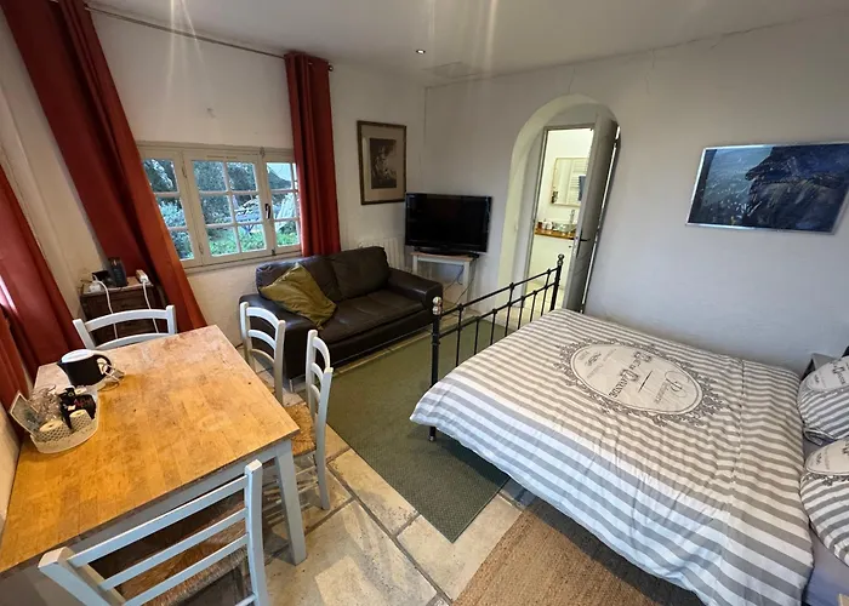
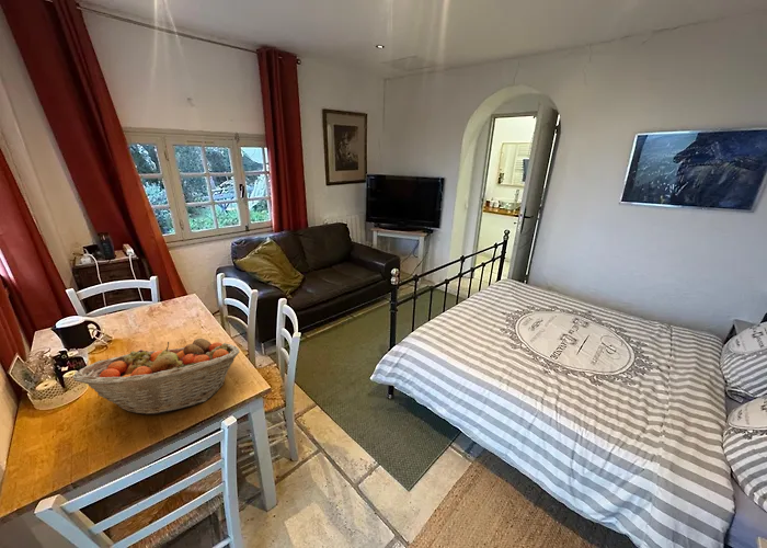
+ fruit basket (167, 368)
